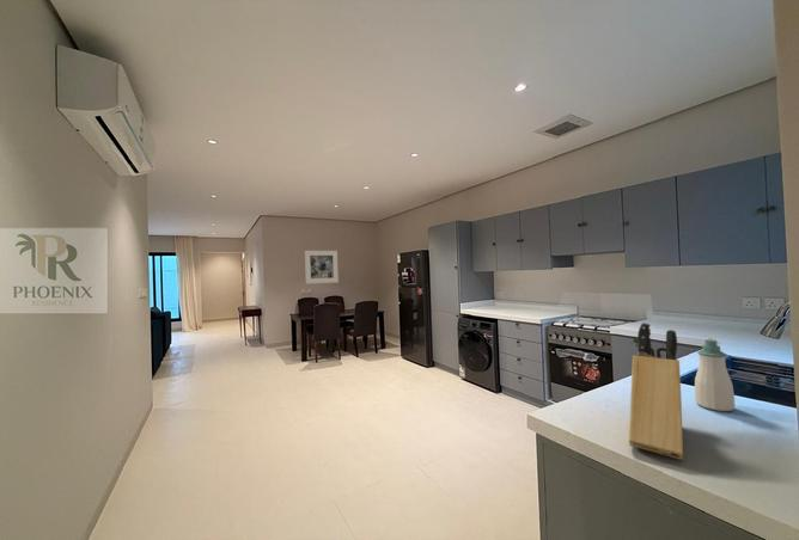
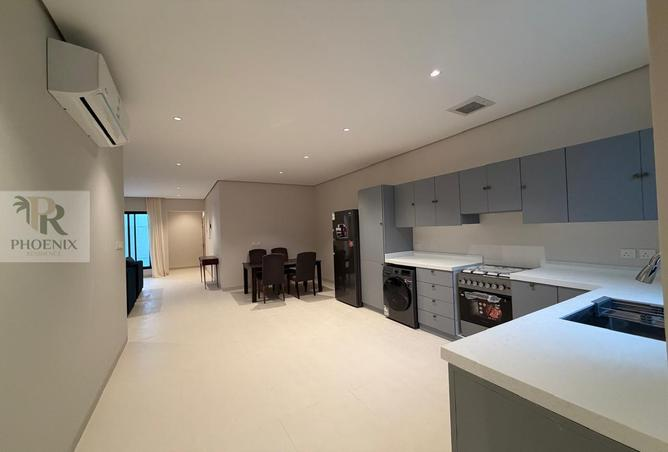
- soap bottle (712, 373)
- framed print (322, 266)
- knife block (655, 379)
